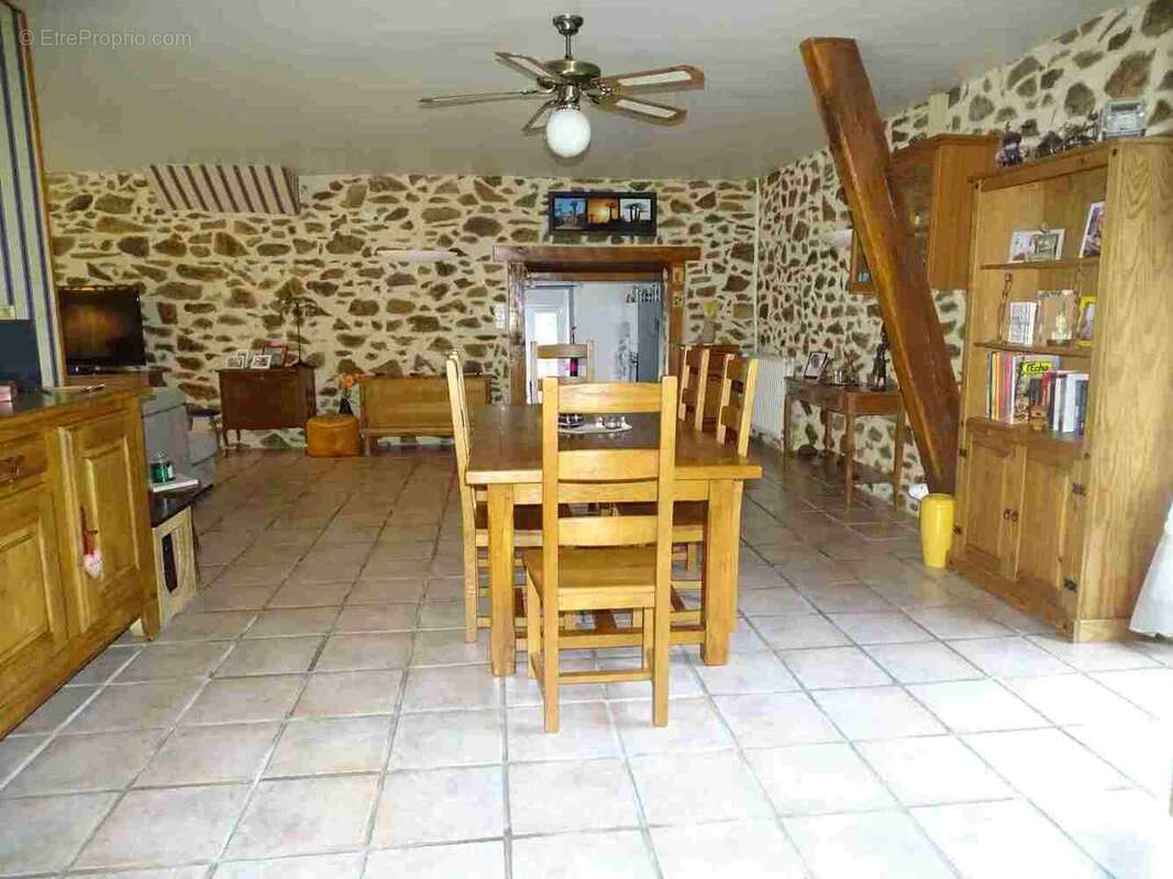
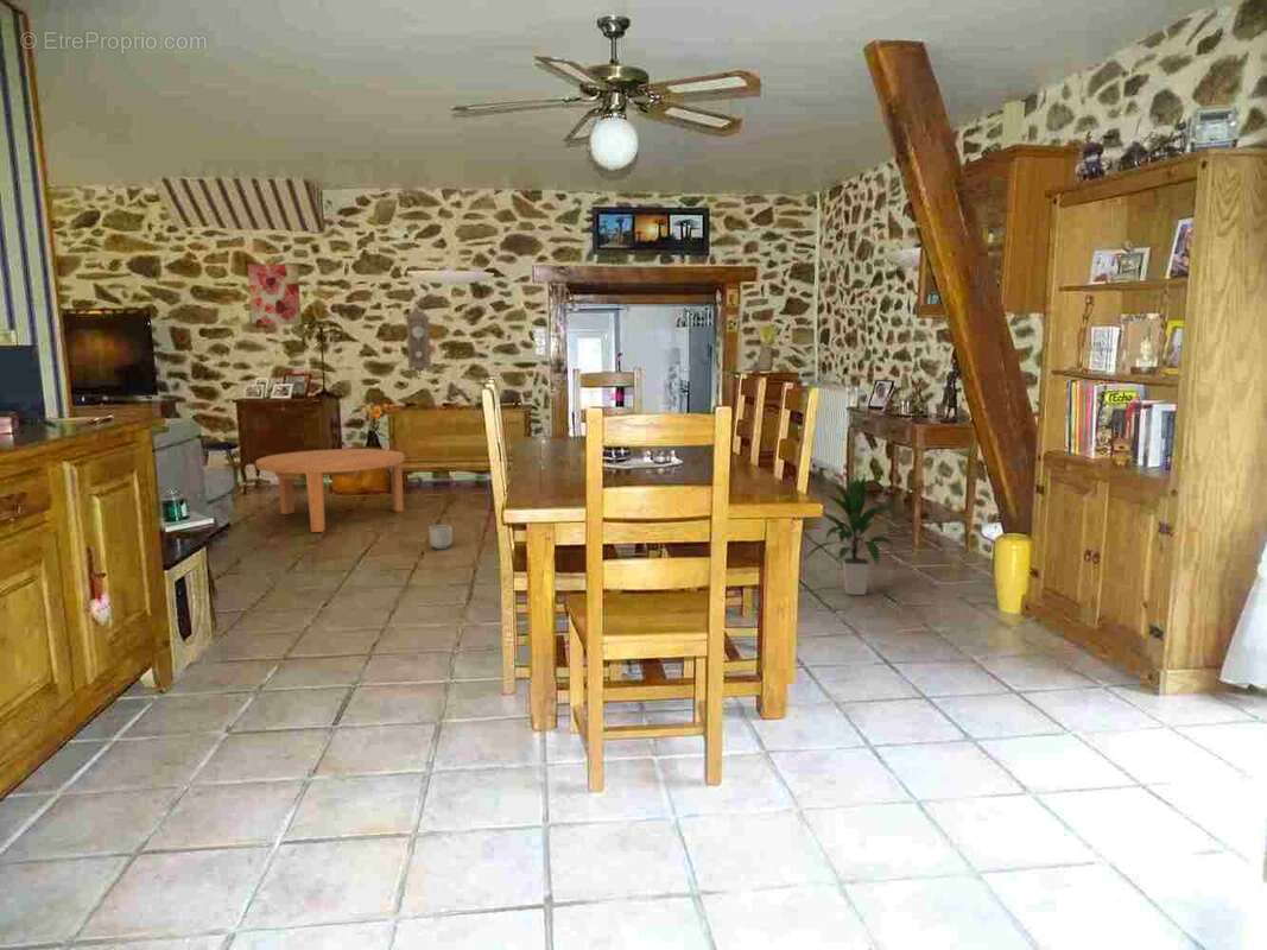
+ planter (441, 537)
+ coffee table (323, 487)
+ wall art (274, 294)
+ pendulum clock (418, 341)
+ indoor plant (851, 532)
